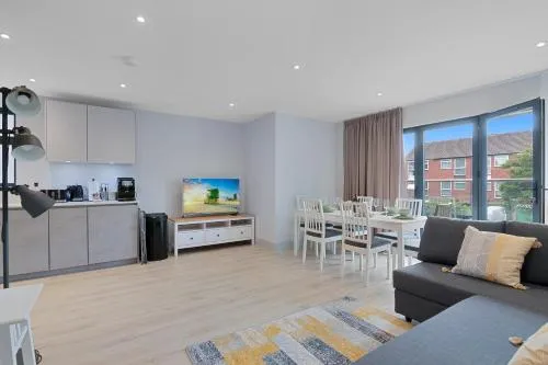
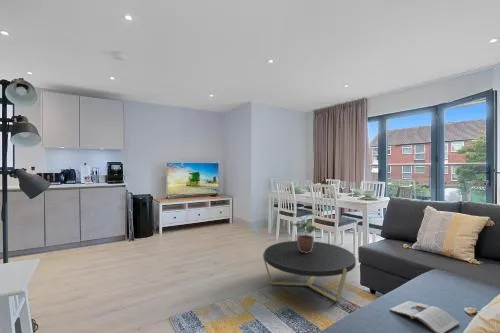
+ coffee table (308, 269)
+ magazine (422, 313)
+ potted plant (305, 231)
